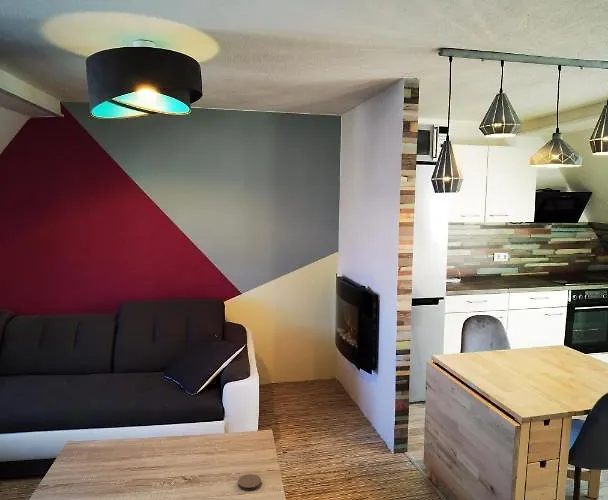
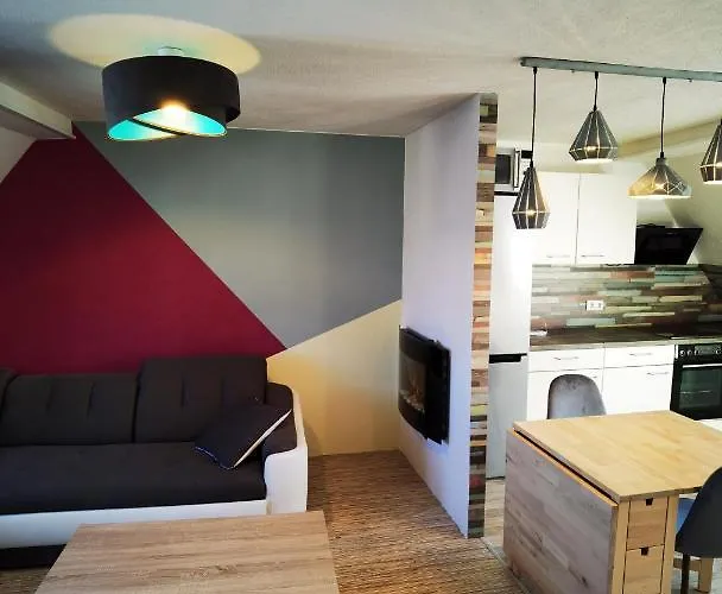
- coaster (249, 482)
